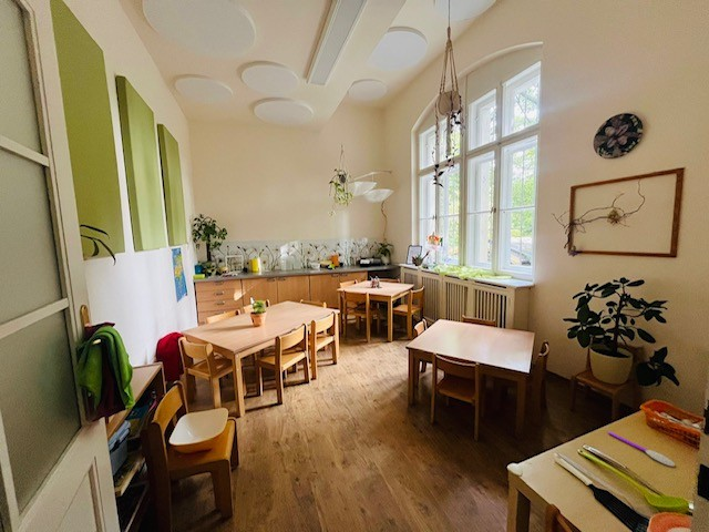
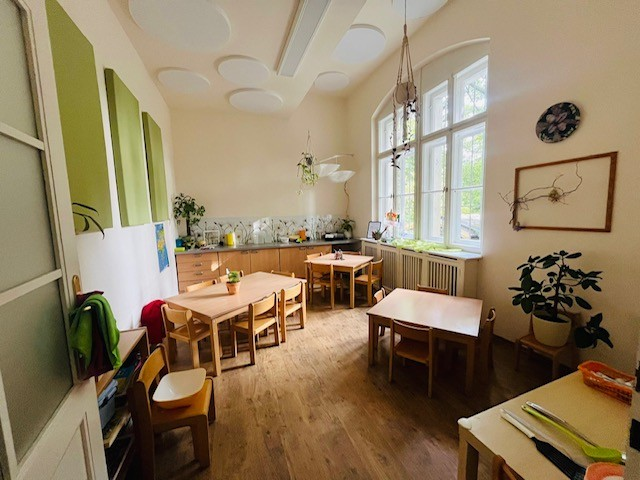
- spoon (638, 447)
